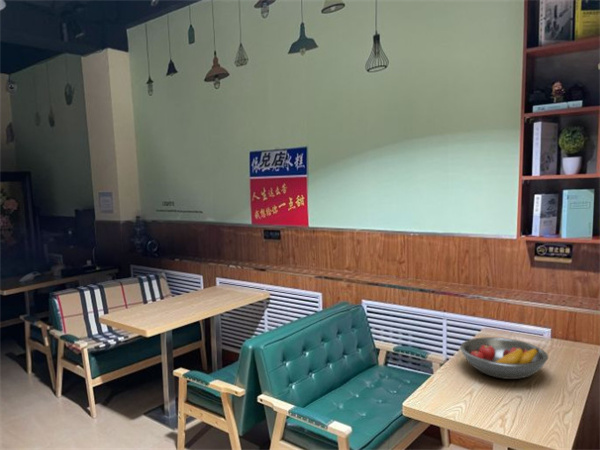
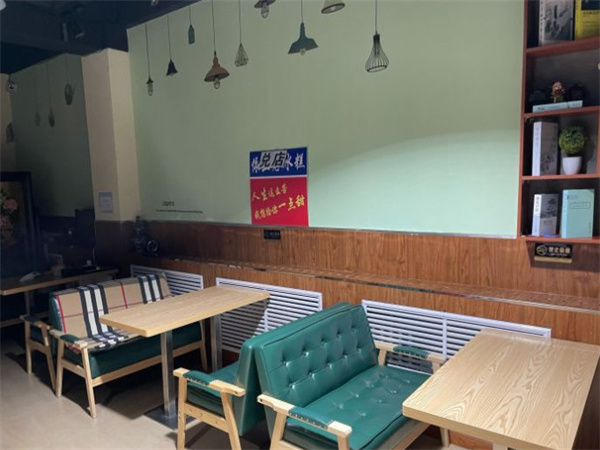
- fruit bowl (502, 358)
